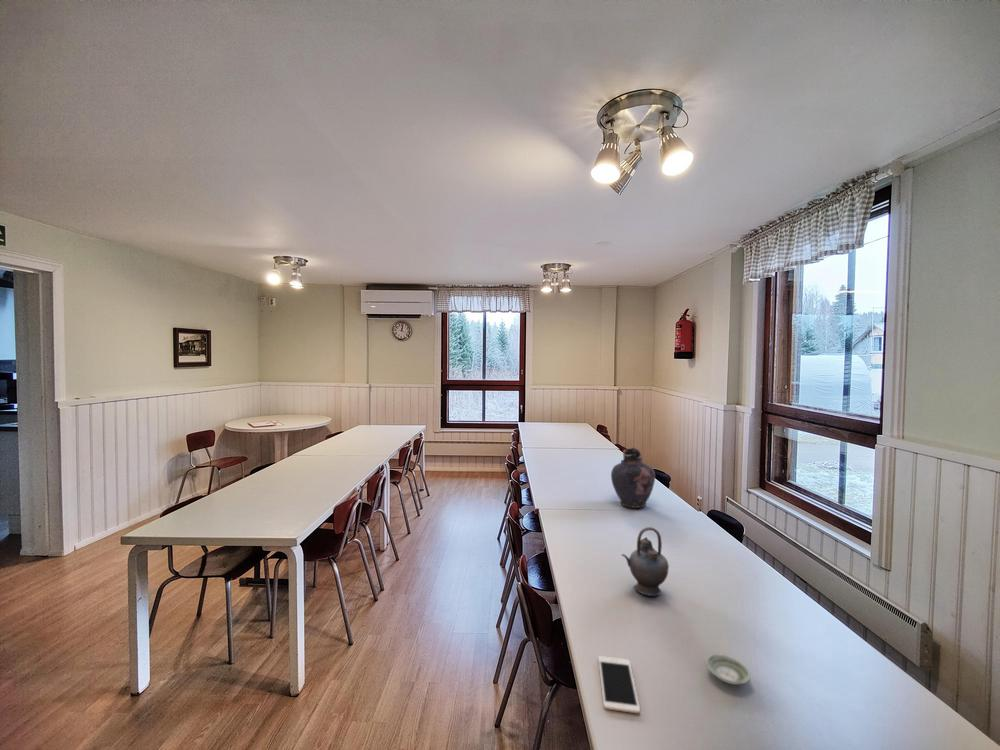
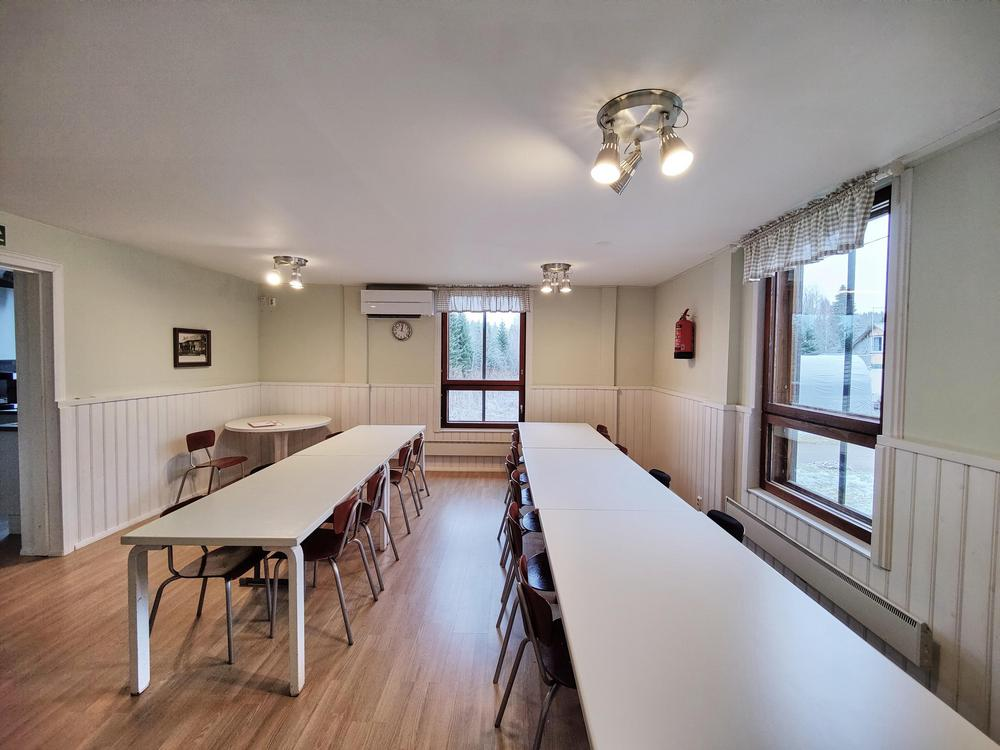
- cell phone (617, 682)
- vase (632, 476)
- saucer (727, 672)
- teapot (644, 558)
